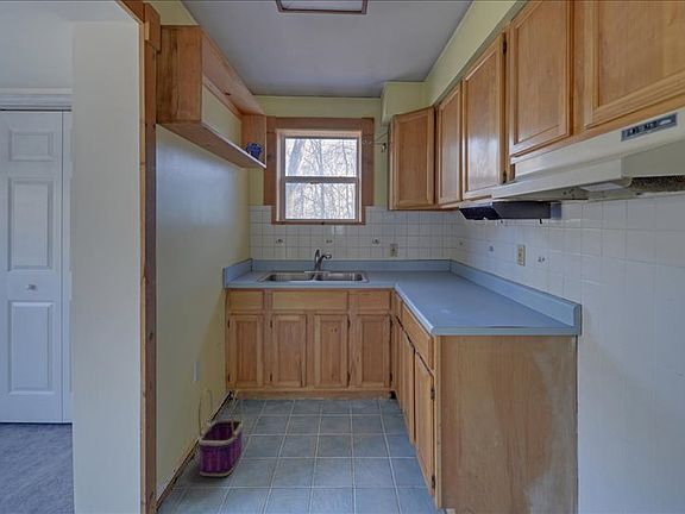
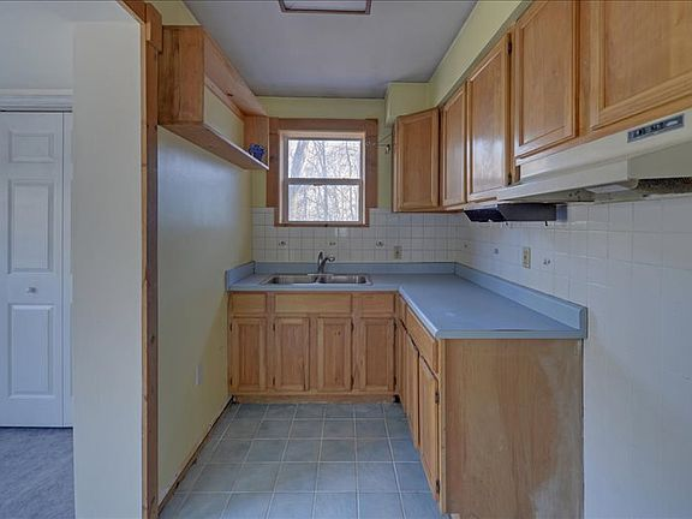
- basket (221, 426)
